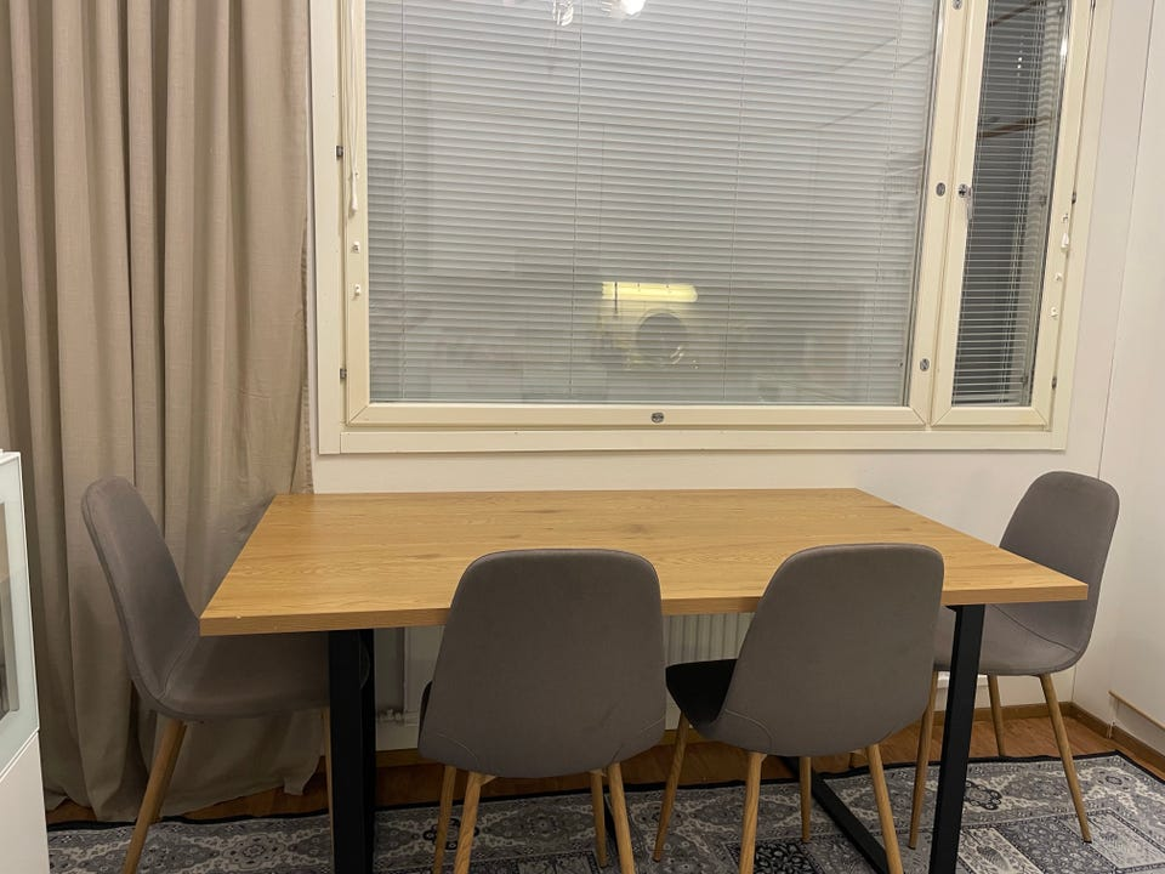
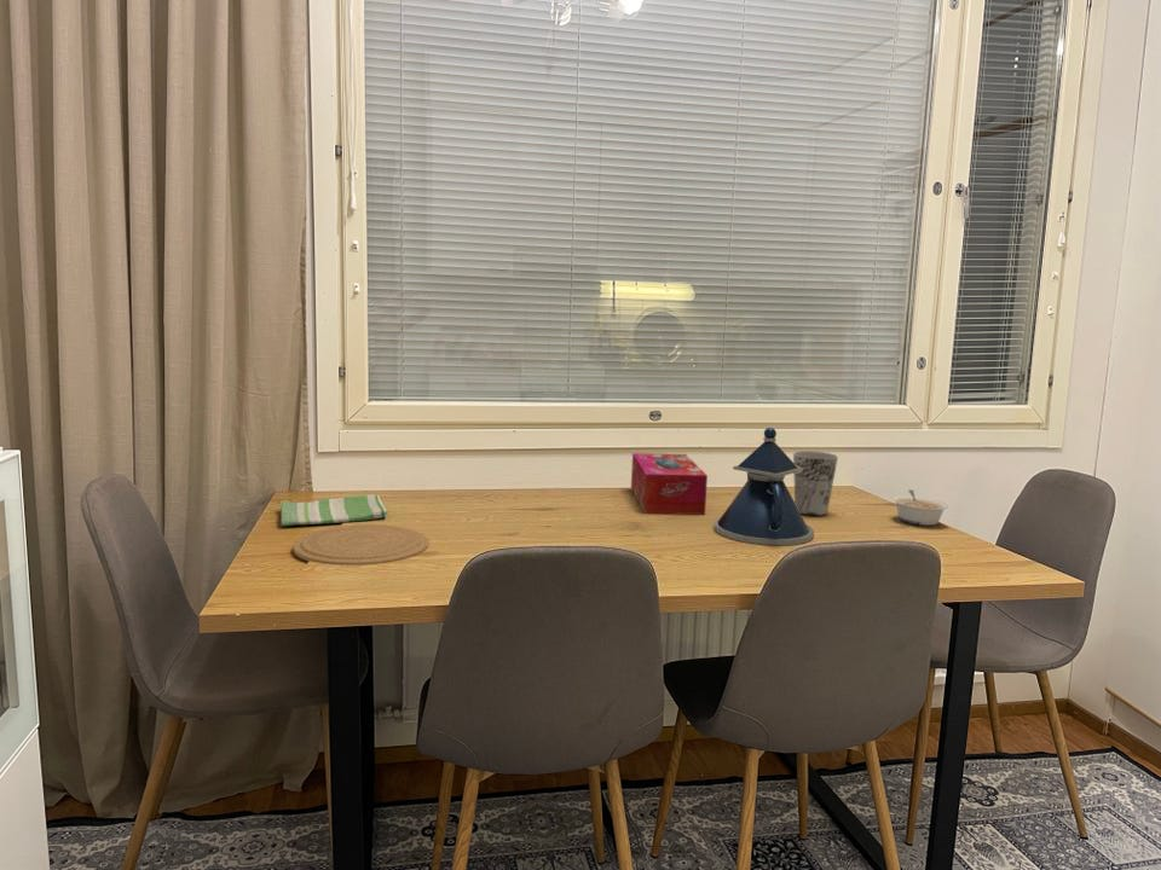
+ cup (813, 483)
+ legume (917, 509)
+ teapot (768, 478)
+ tissue box (666, 481)
+ plate (362, 543)
+ dish towel (333, 509)
